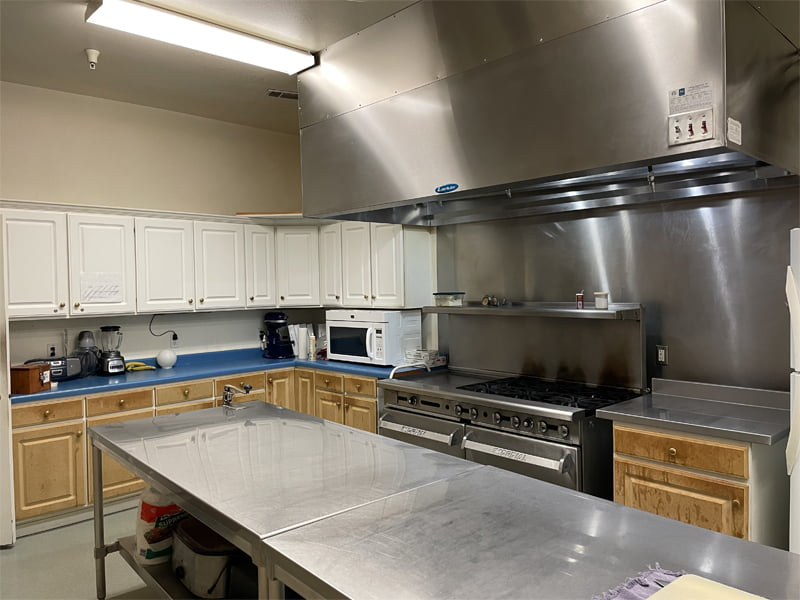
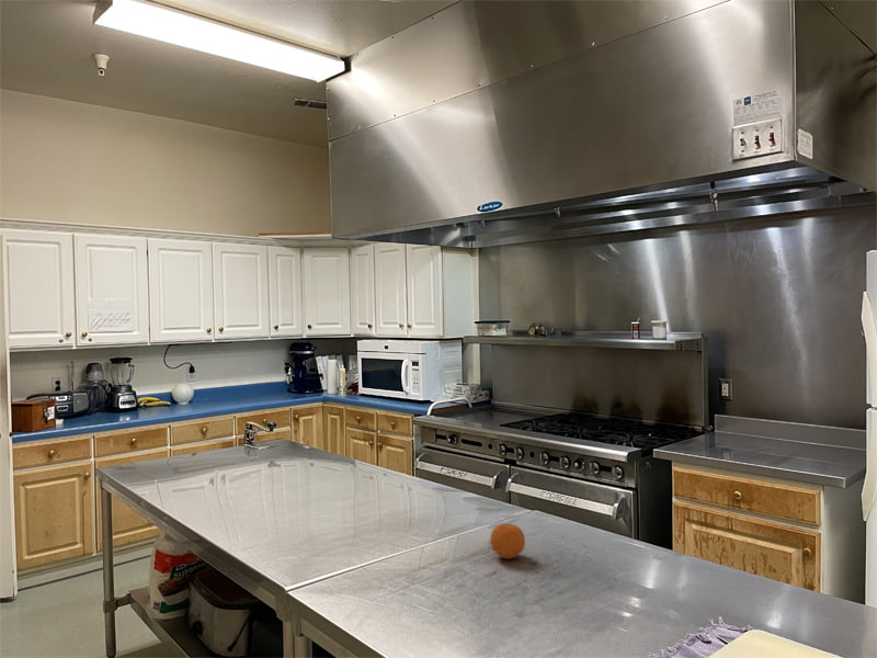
+ fruit (508, 541)
